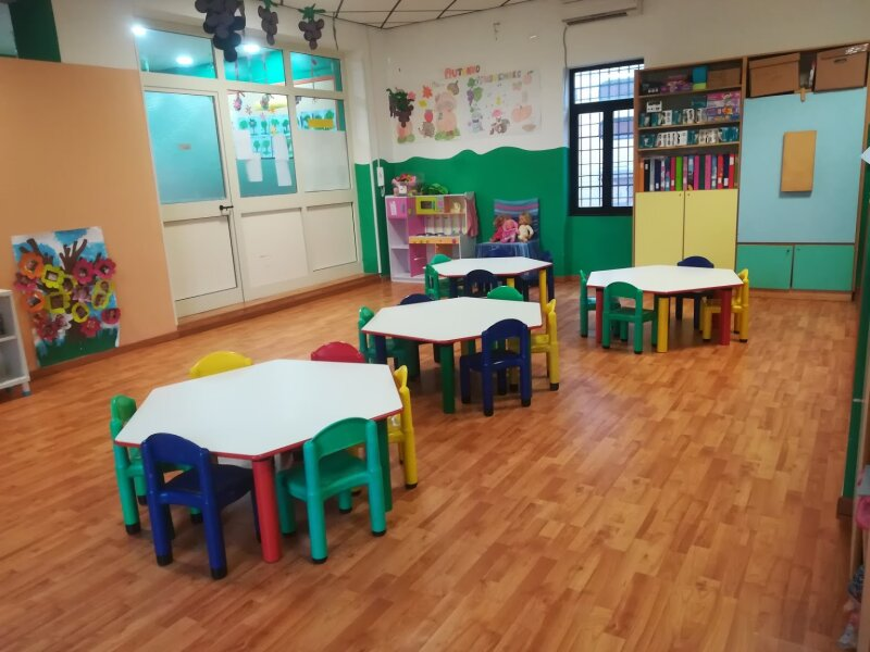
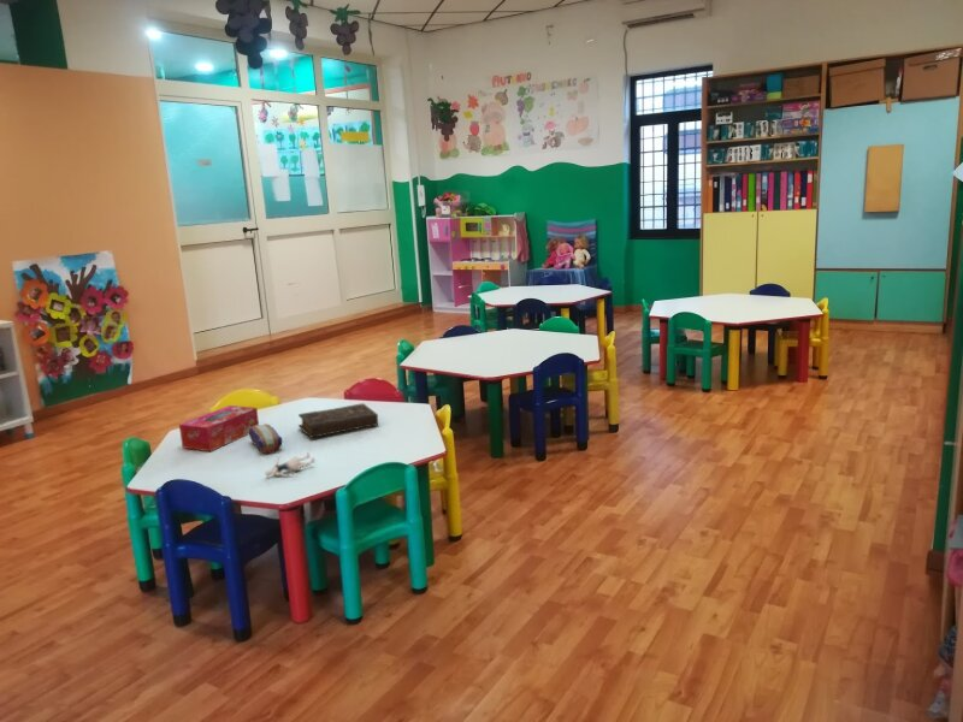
+ pencil case (265, 437)
+ tissue box (220, 427)
+ book (337, 420)
+ action figure (289, 464)
